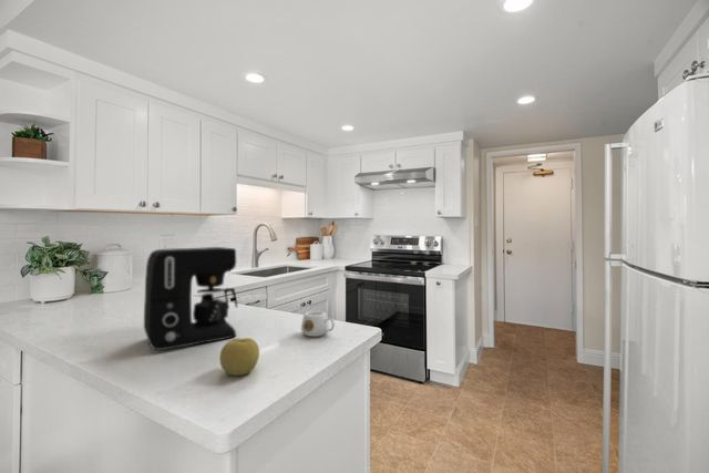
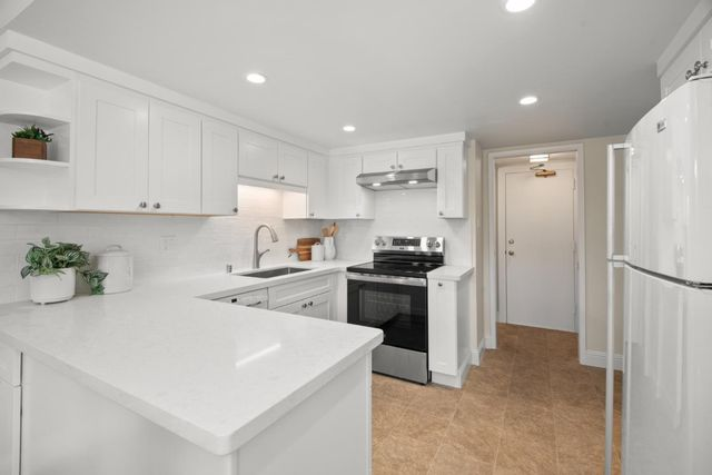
- fruit (239, 354)
- mug (318, 323)
- coffee maker (197, 292)
